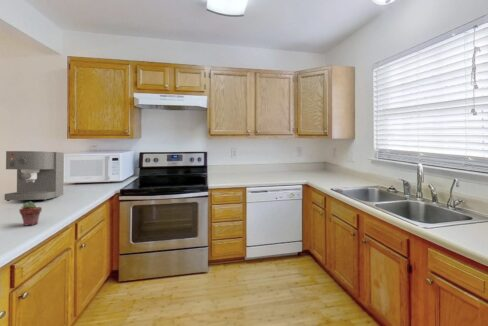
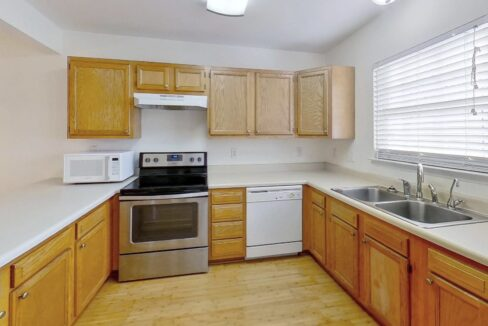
- coffee maker (37, 175)
- potted succulent (30, 212)
